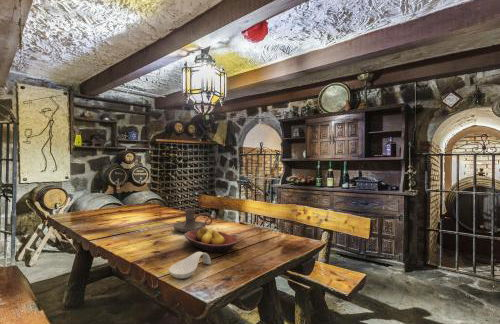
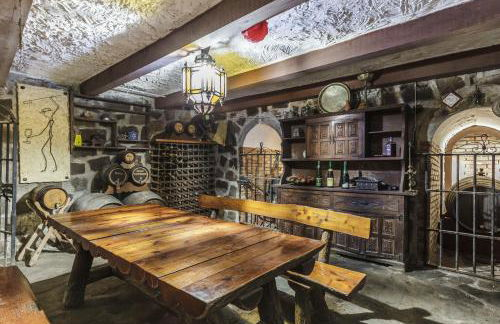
- candle holder (193, 219)
- fruit bowl (210, 237)
- spoon rest (191, 263)
